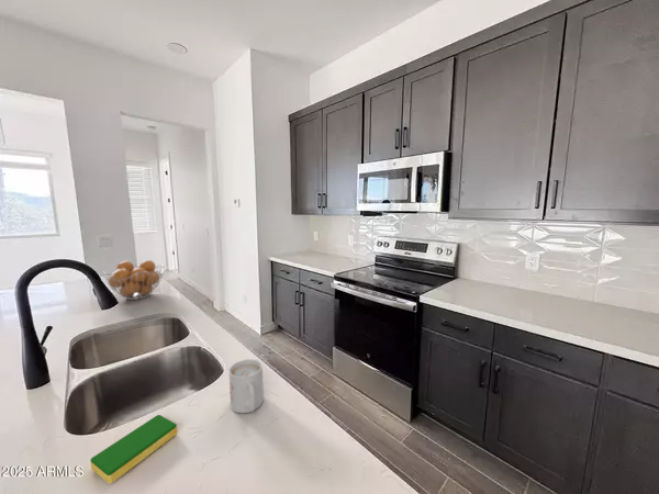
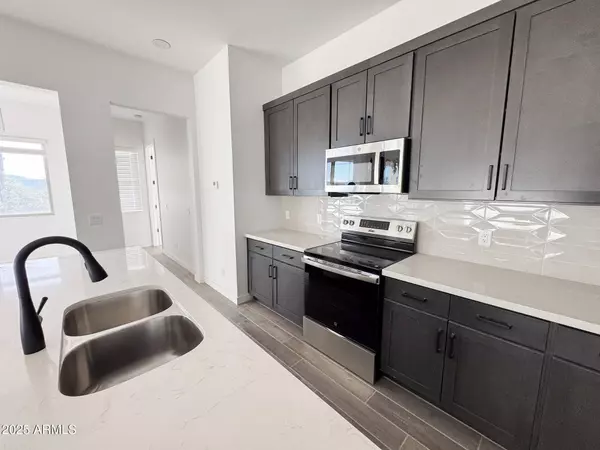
- dish sponge (136, 445)
- fruit basket (135, 279)
- mug (247, 389)
